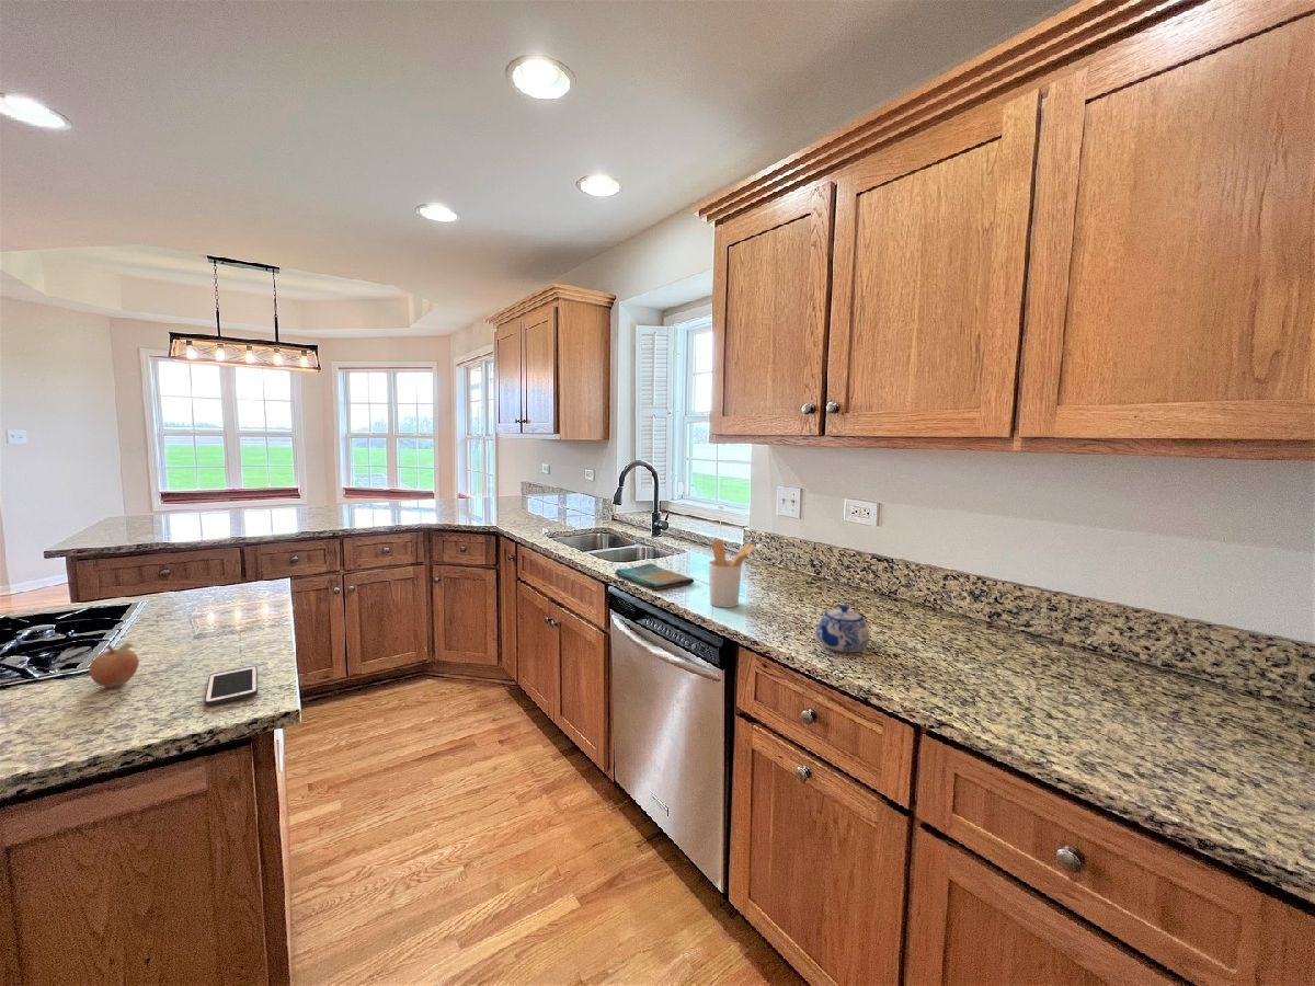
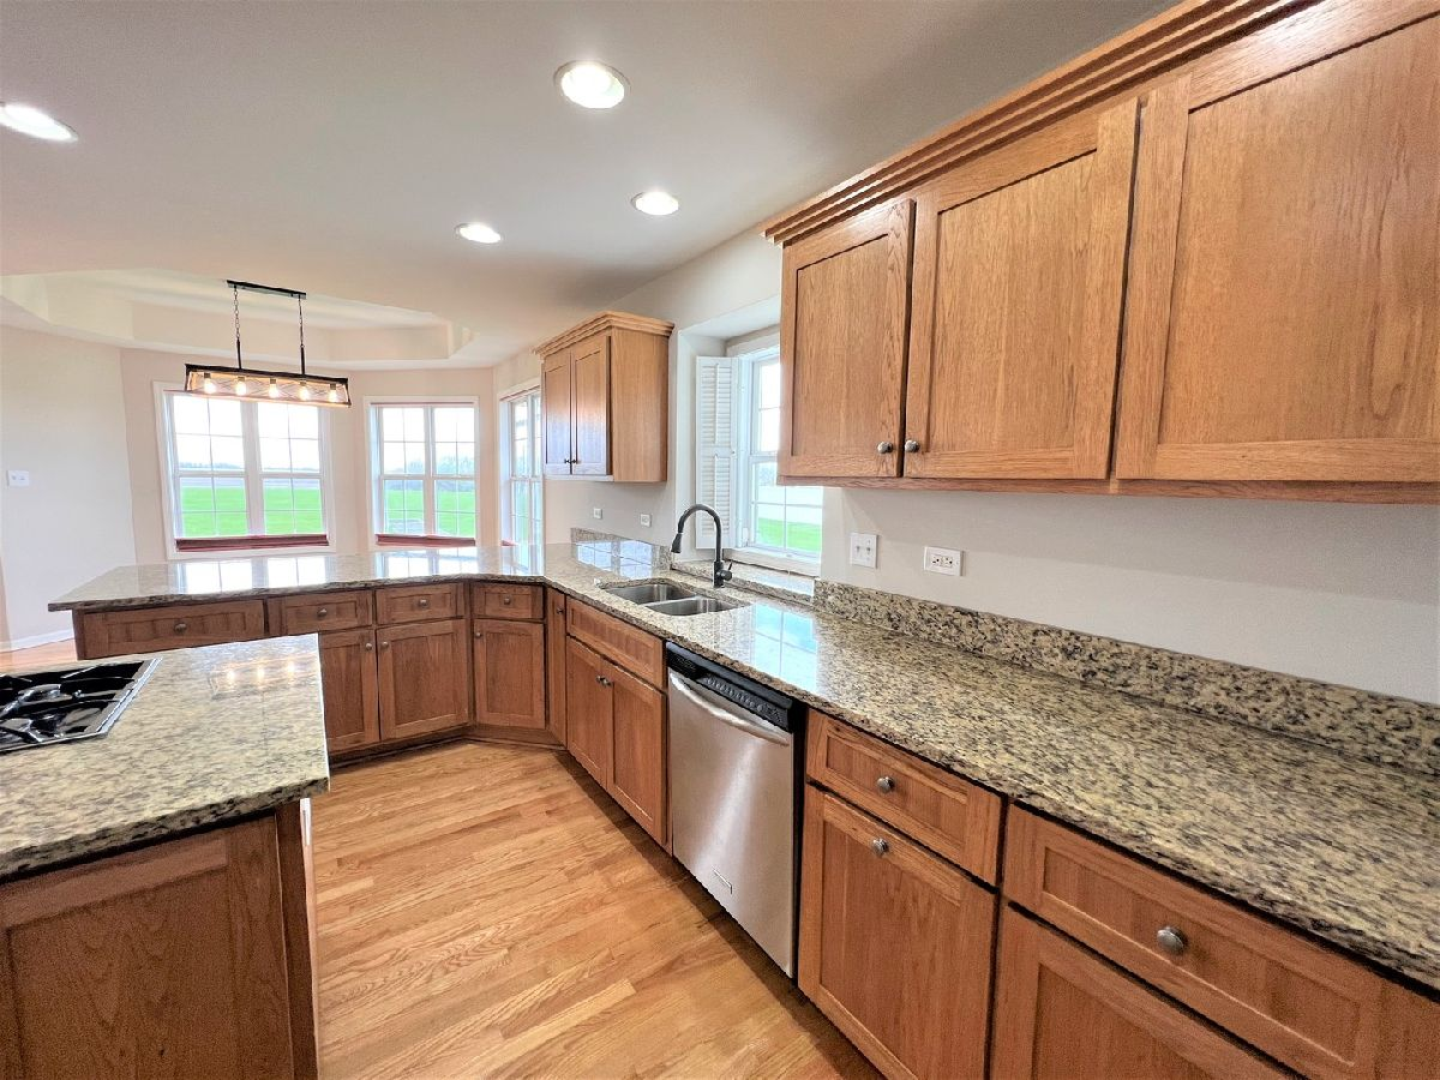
- cell phone (232, 684)
- utensil holder (732, 572)
- fruit (114, 664)
- dish towel (653, 575)
- teapot (841, 627)
